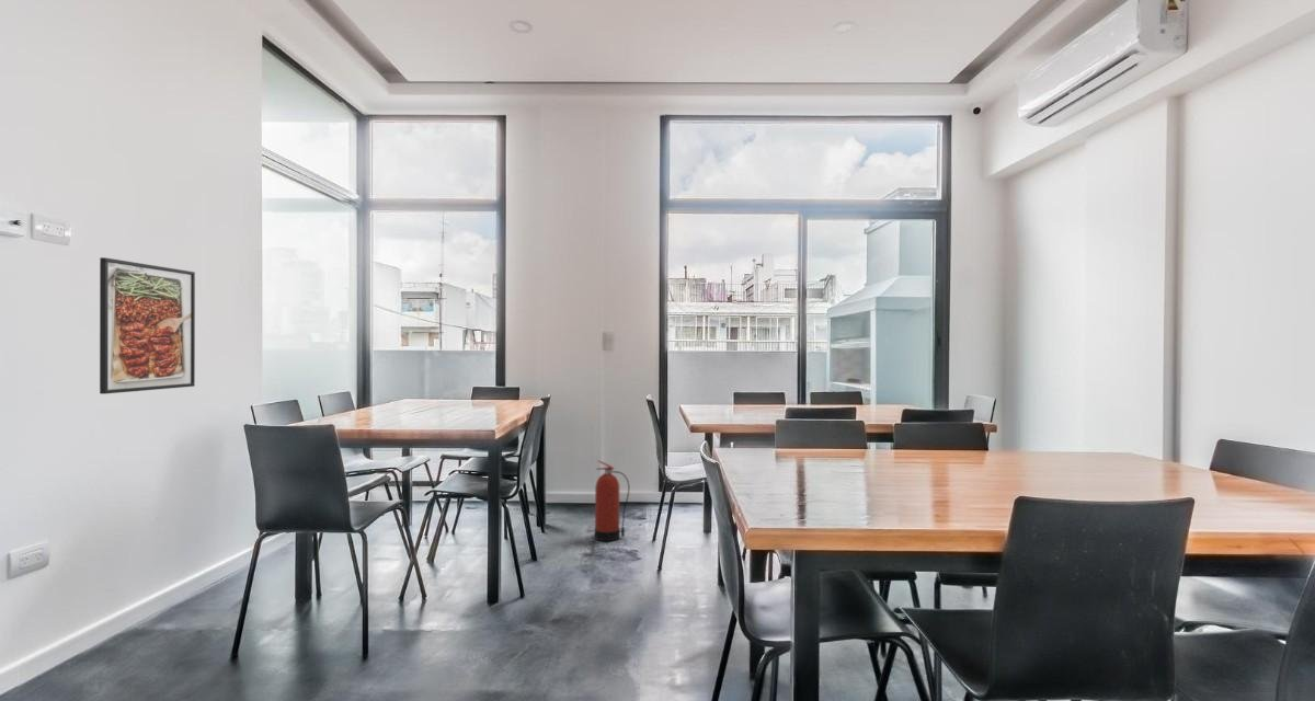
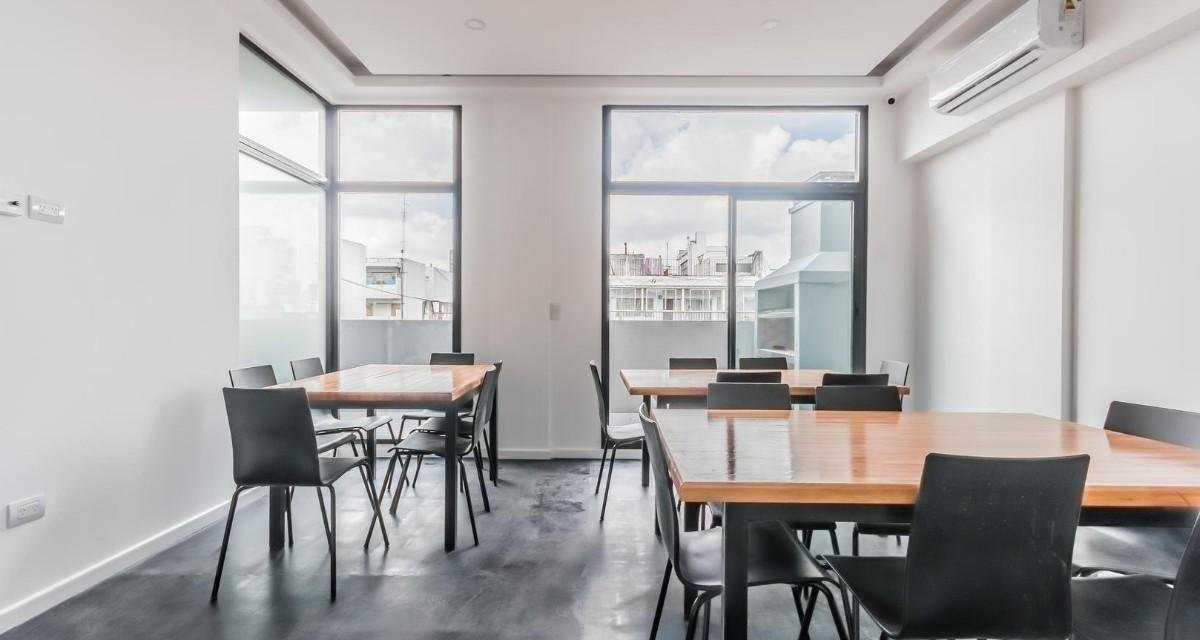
- fire extinguisher (611, 498)
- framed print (151, 327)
